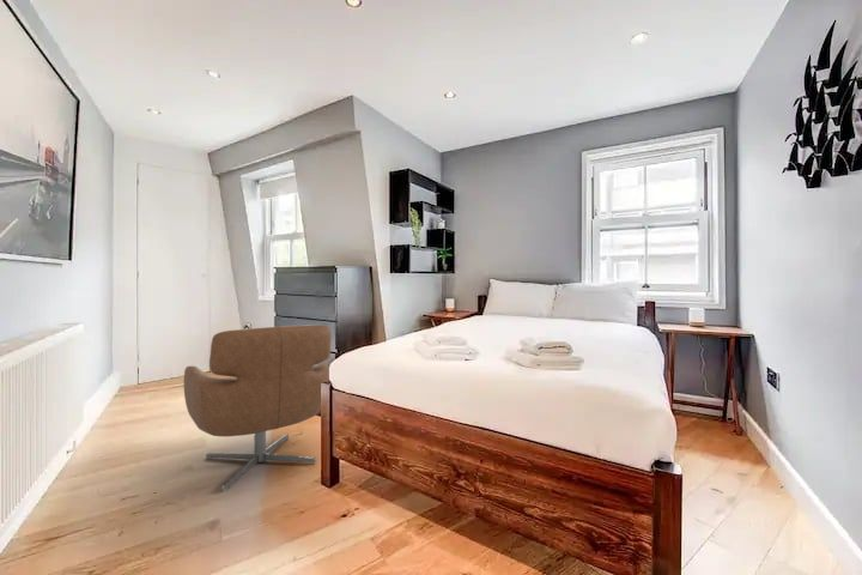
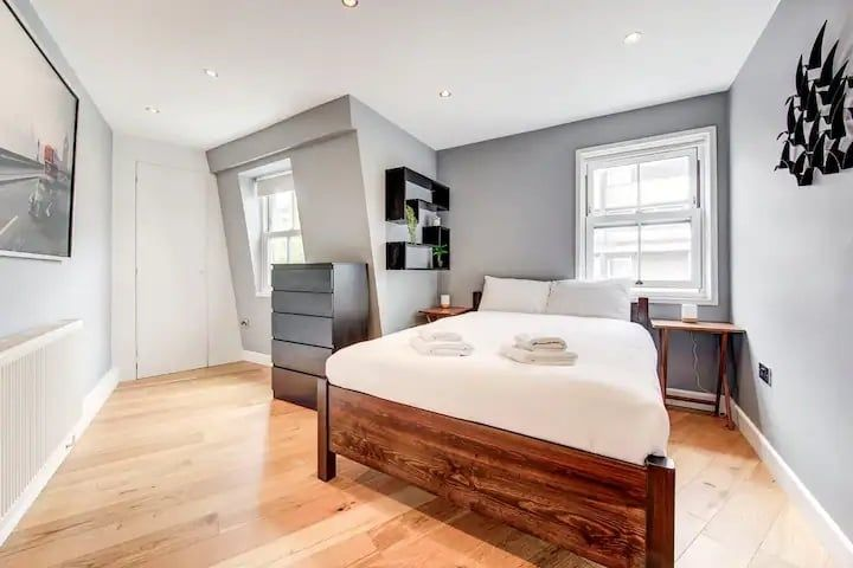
- chair (261, 392)
